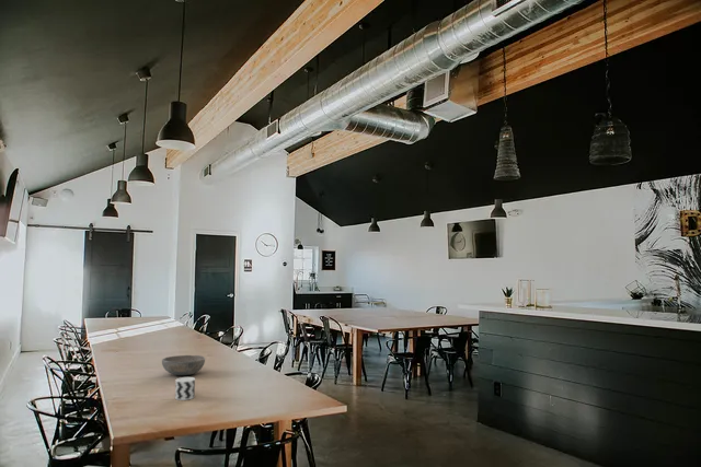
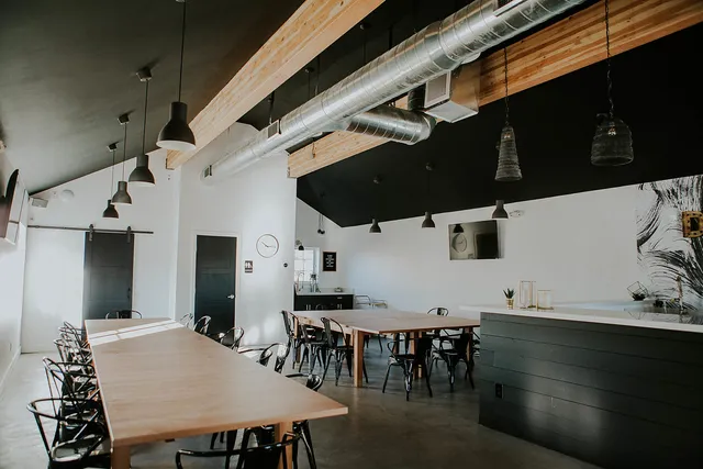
- bowl (183, 365)
- cup (184, 387)
